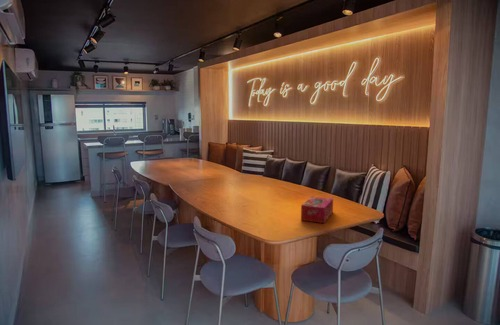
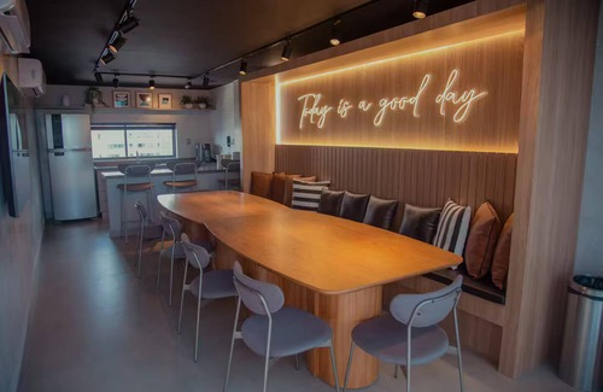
- tissue box (317, 208)
